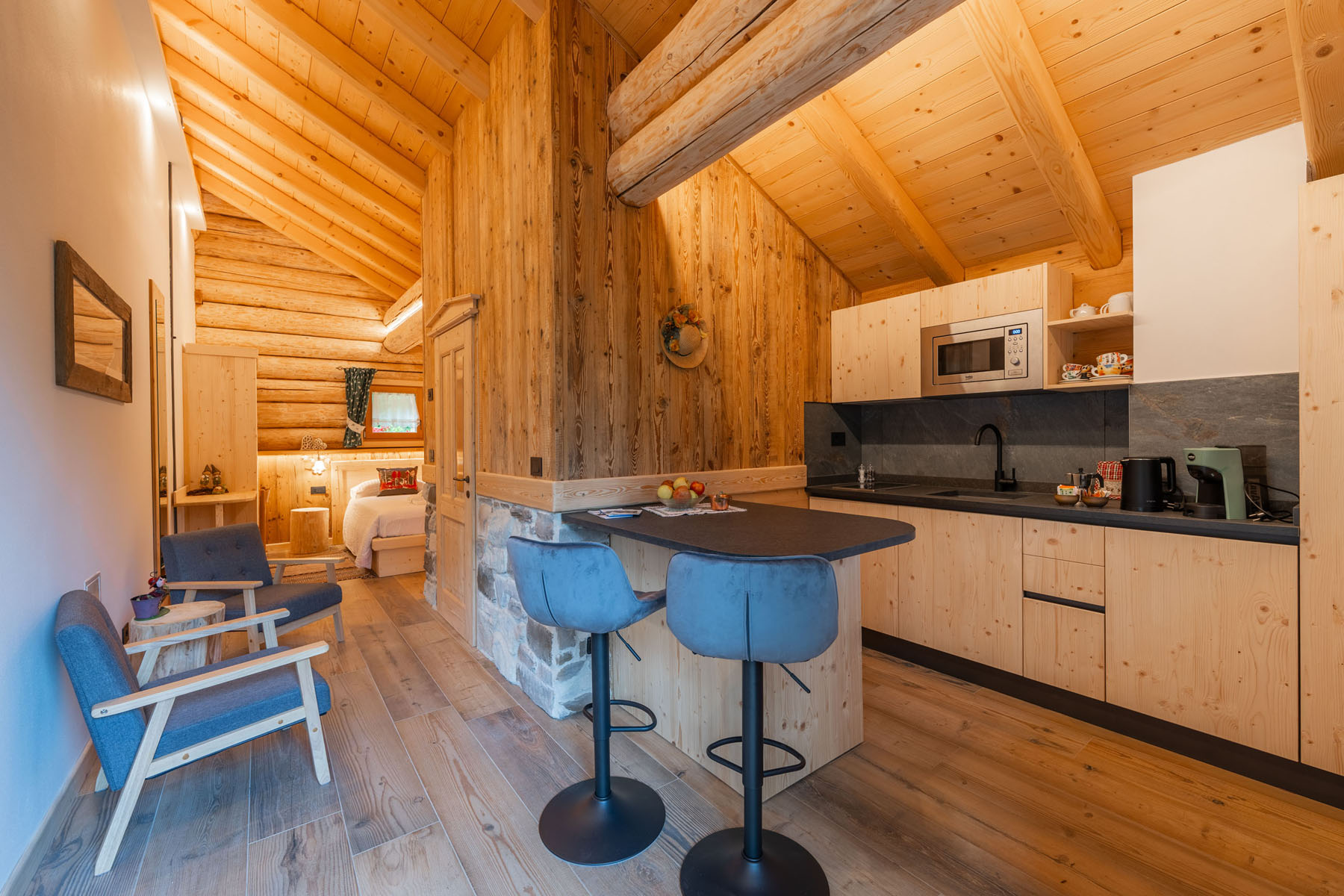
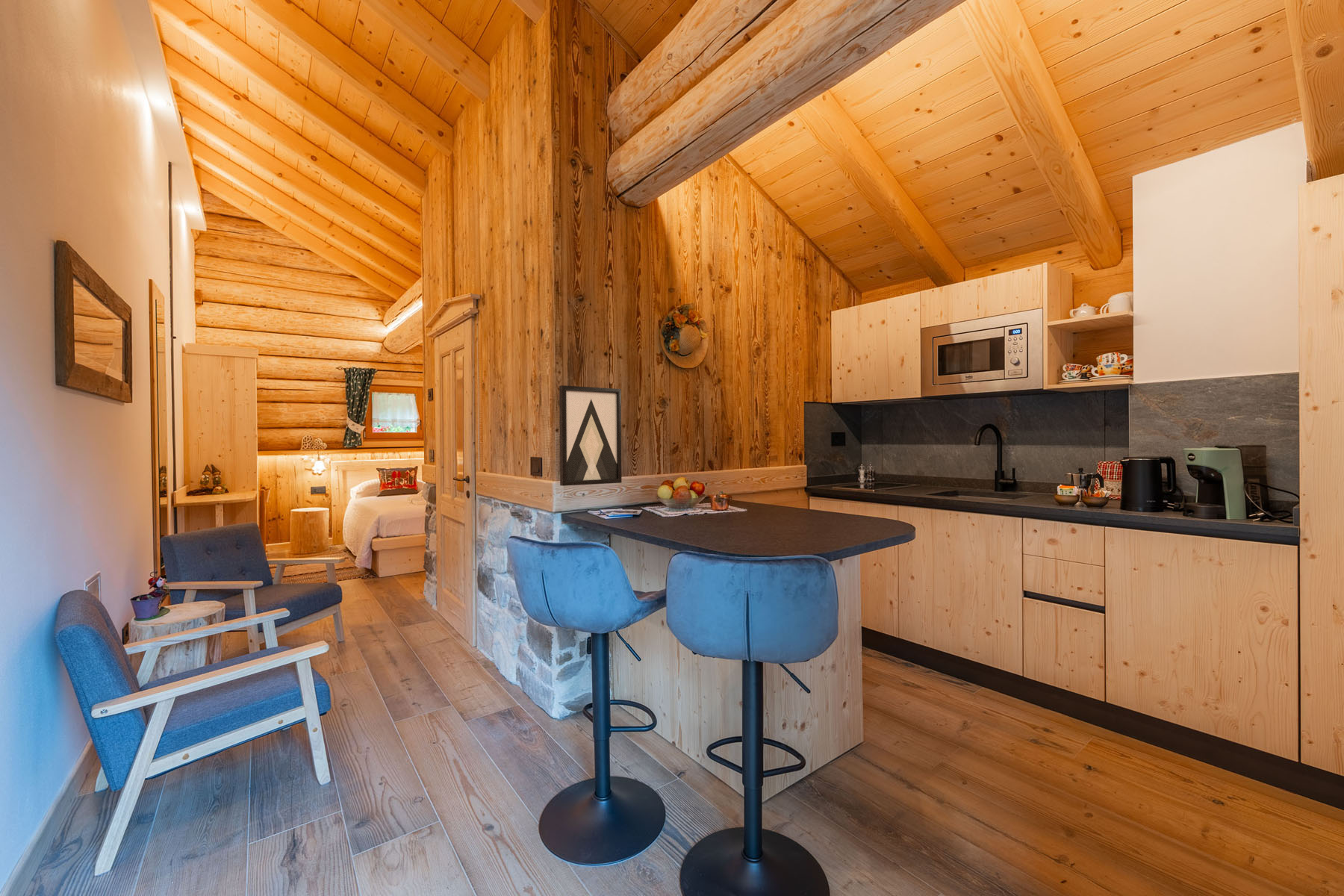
+ wall art (591, 435)
